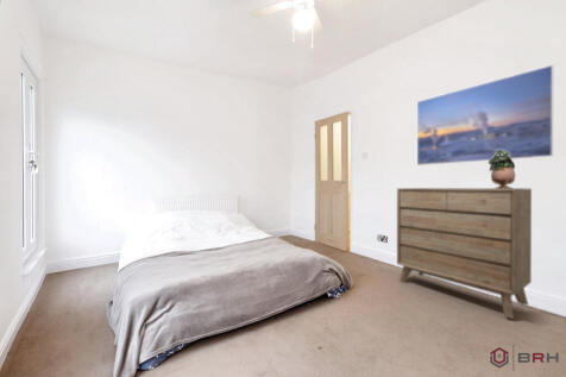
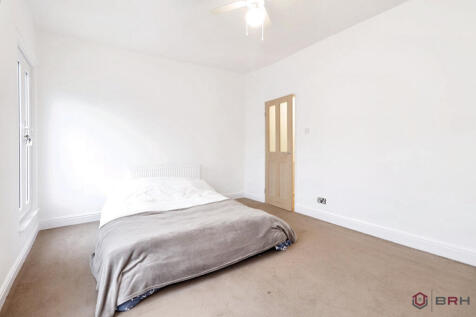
- potted plant (501, 168)
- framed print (473, 124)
- dresser (457, 240)
